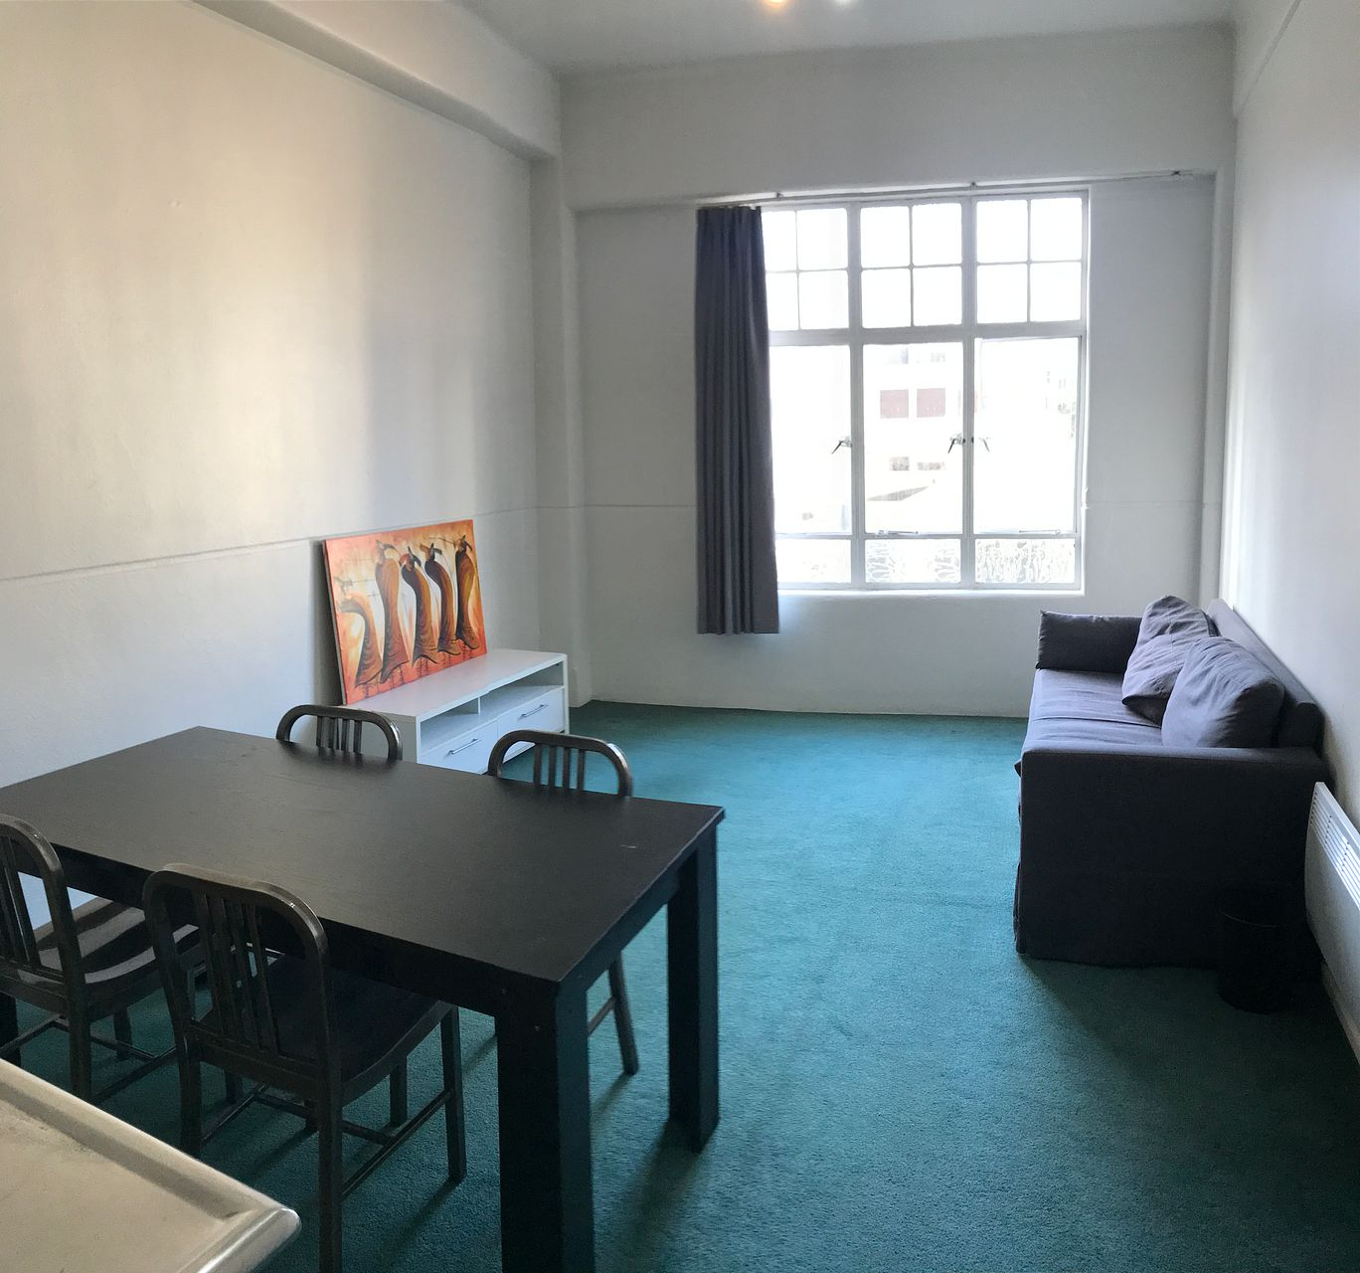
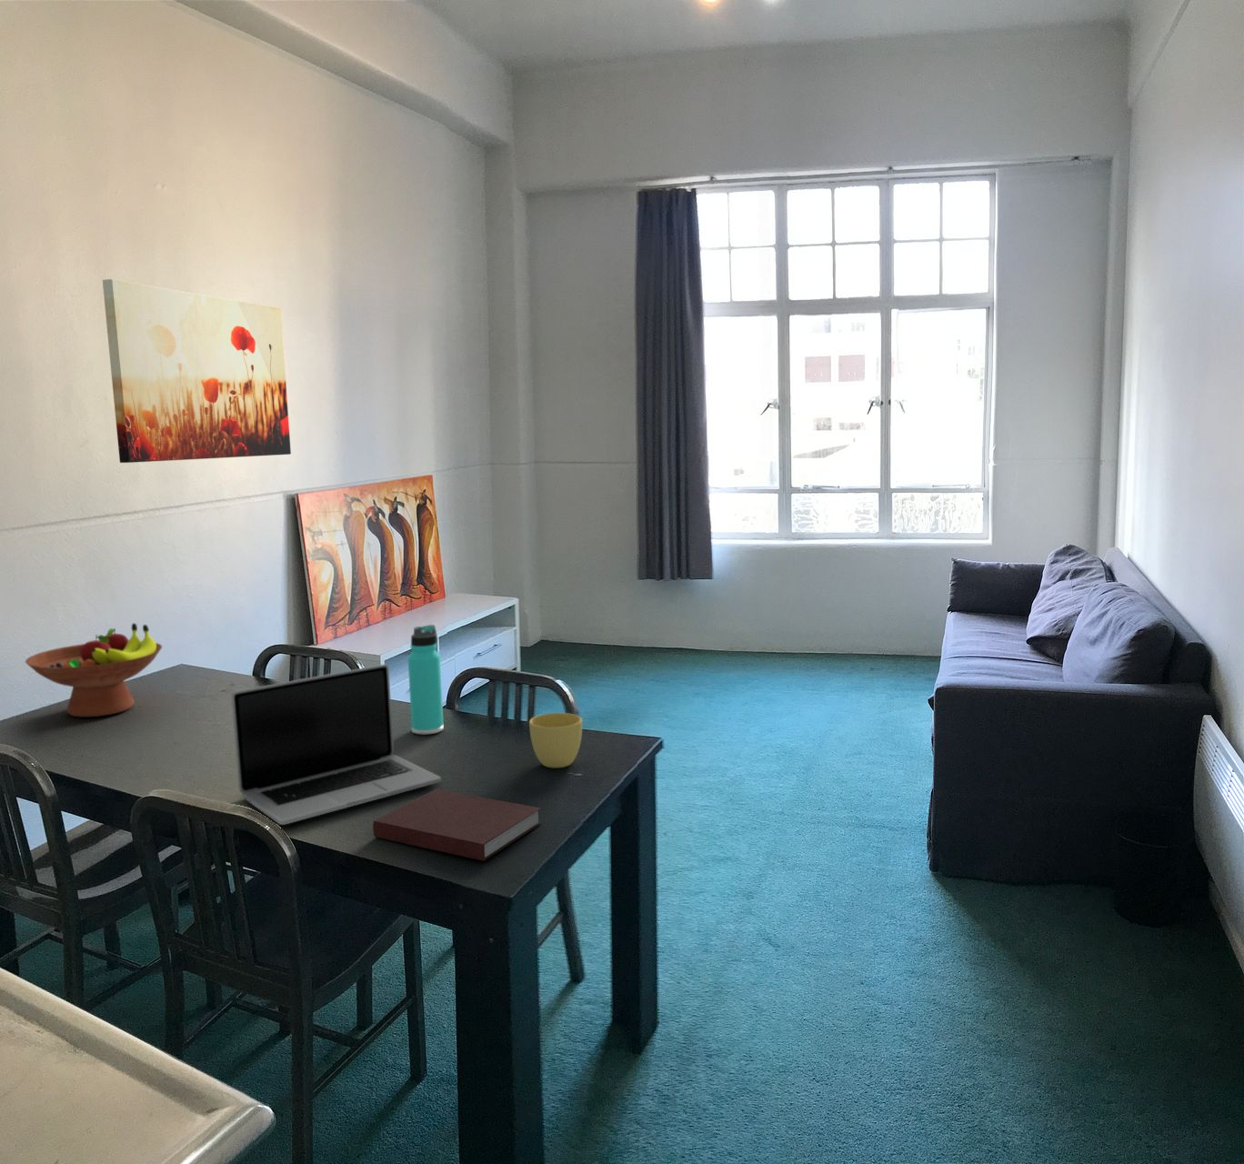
+ notebook (458, 822)
+ cup (553, 740)
+ wall art (208, 377)
+ thermos bottle (425, 678)
+ laptop (338, 738)
+ fruit bowl (97, 671)
